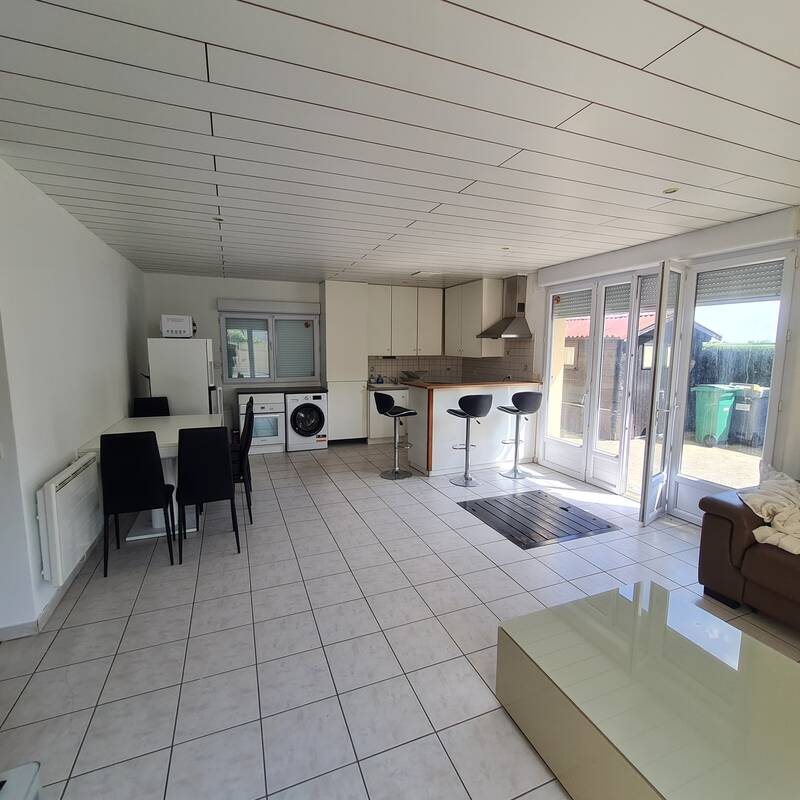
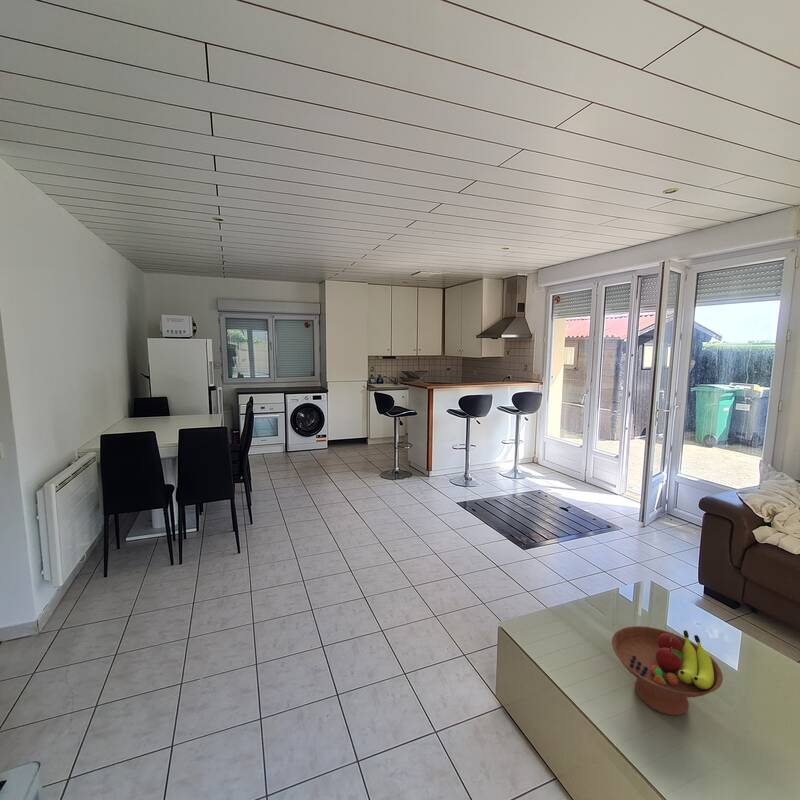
+ fruit bowl (662, 669)
